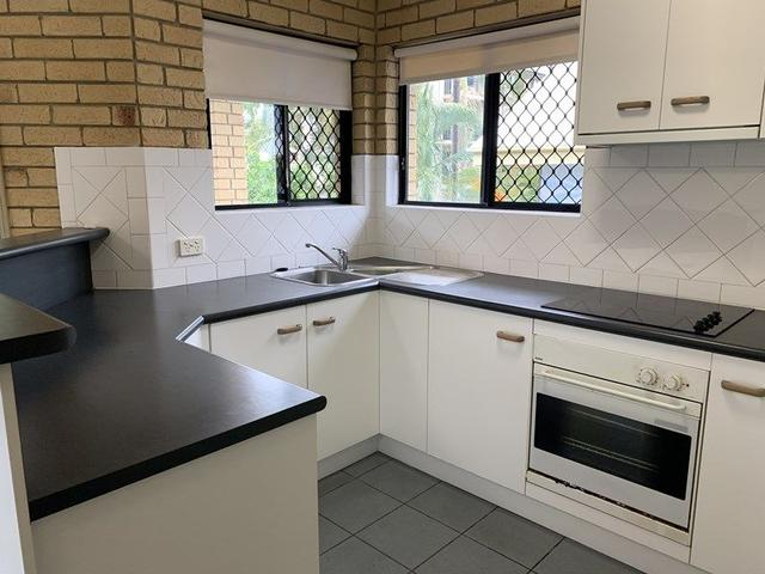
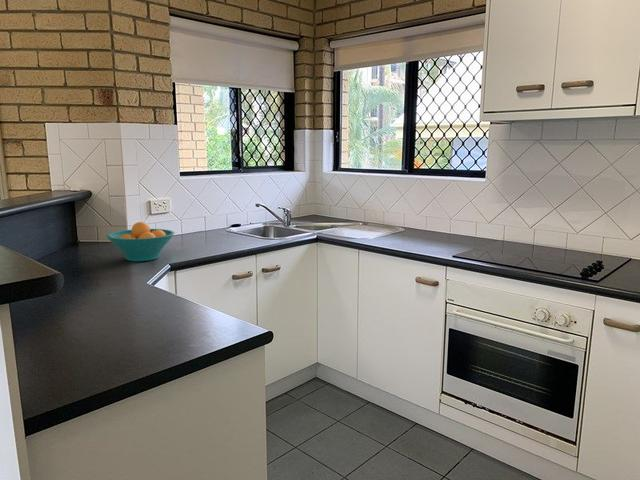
+ fruit bowl (141, 240)
